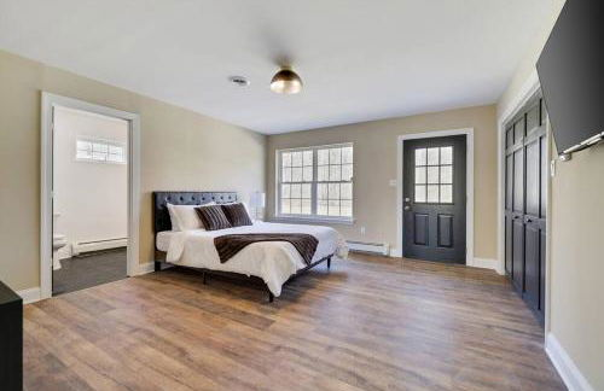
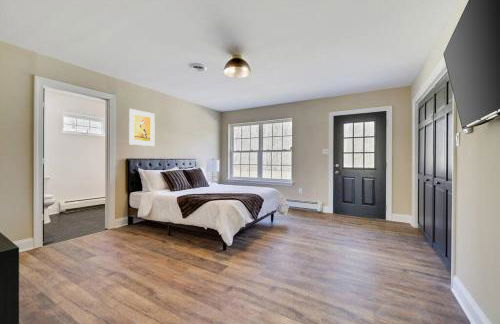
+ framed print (142, 128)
